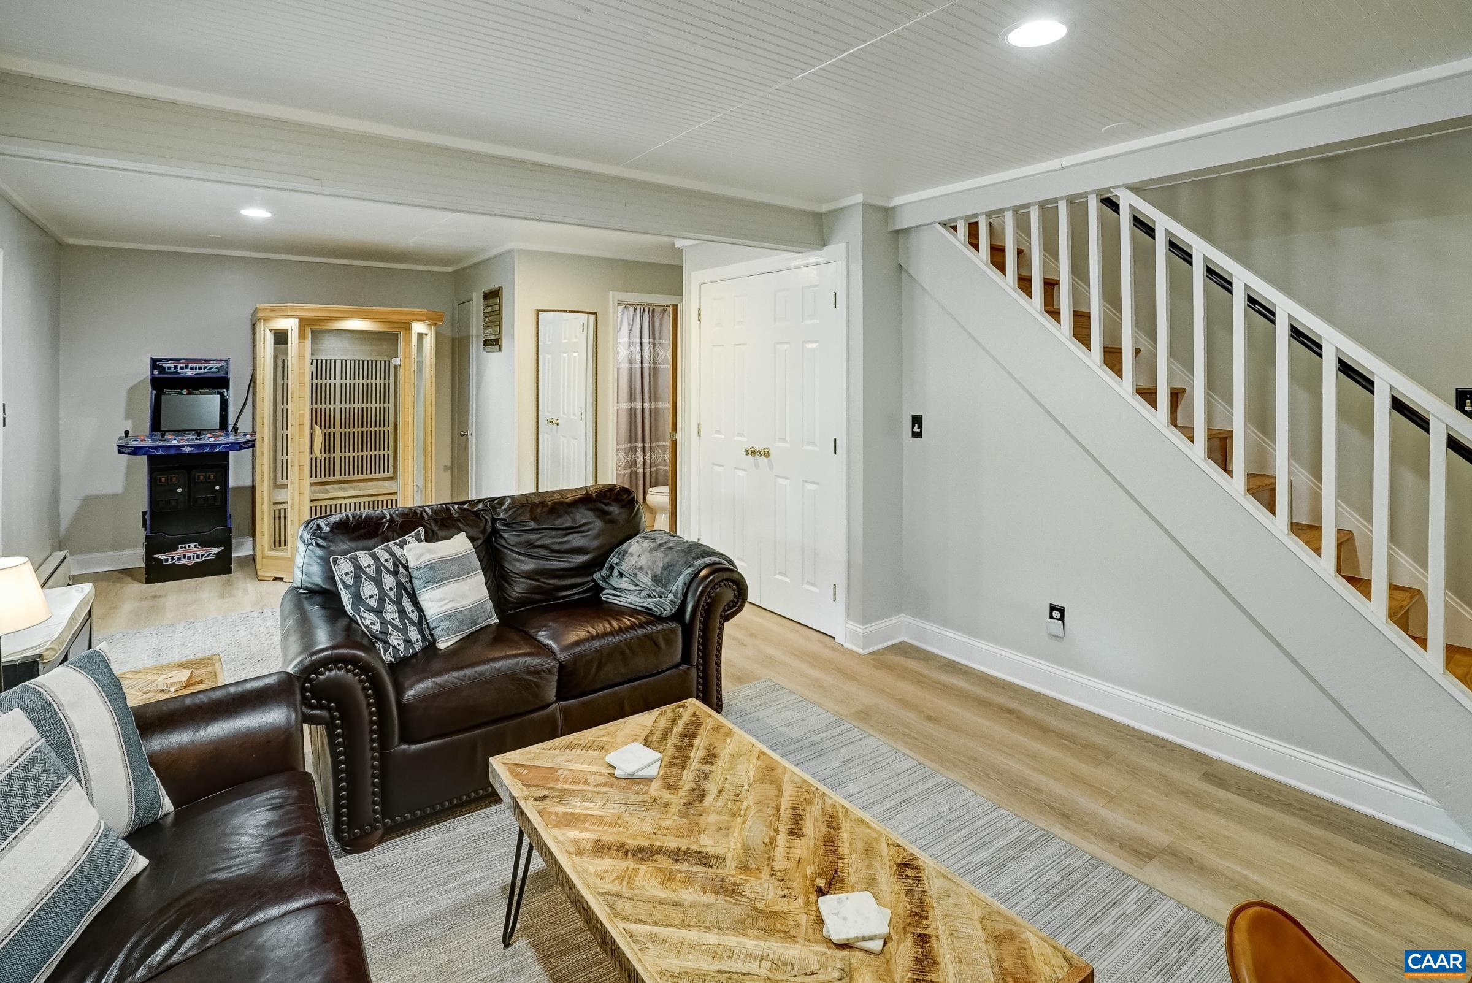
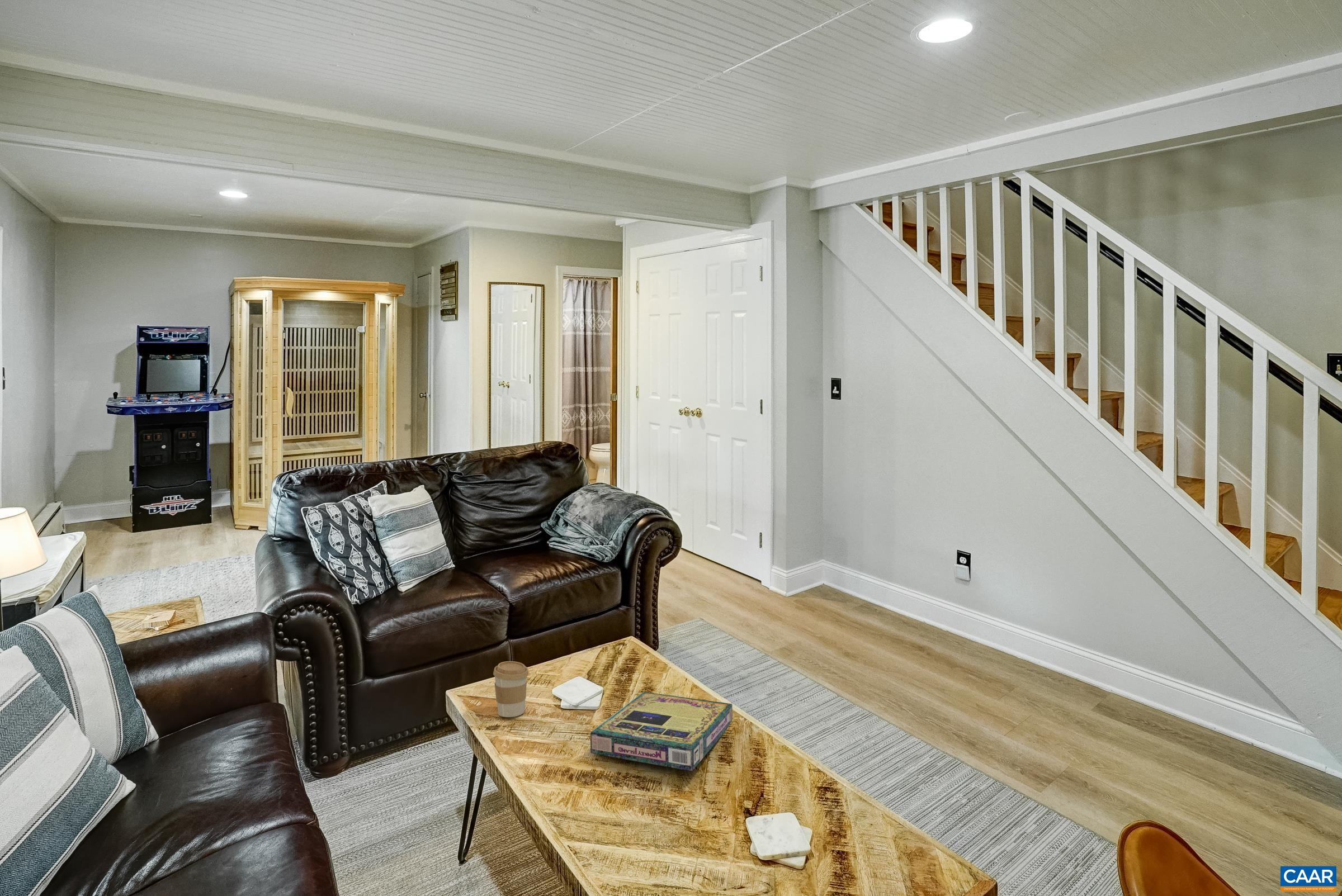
+ coffee cup (511, 688)
+ video game box (665, 727)
